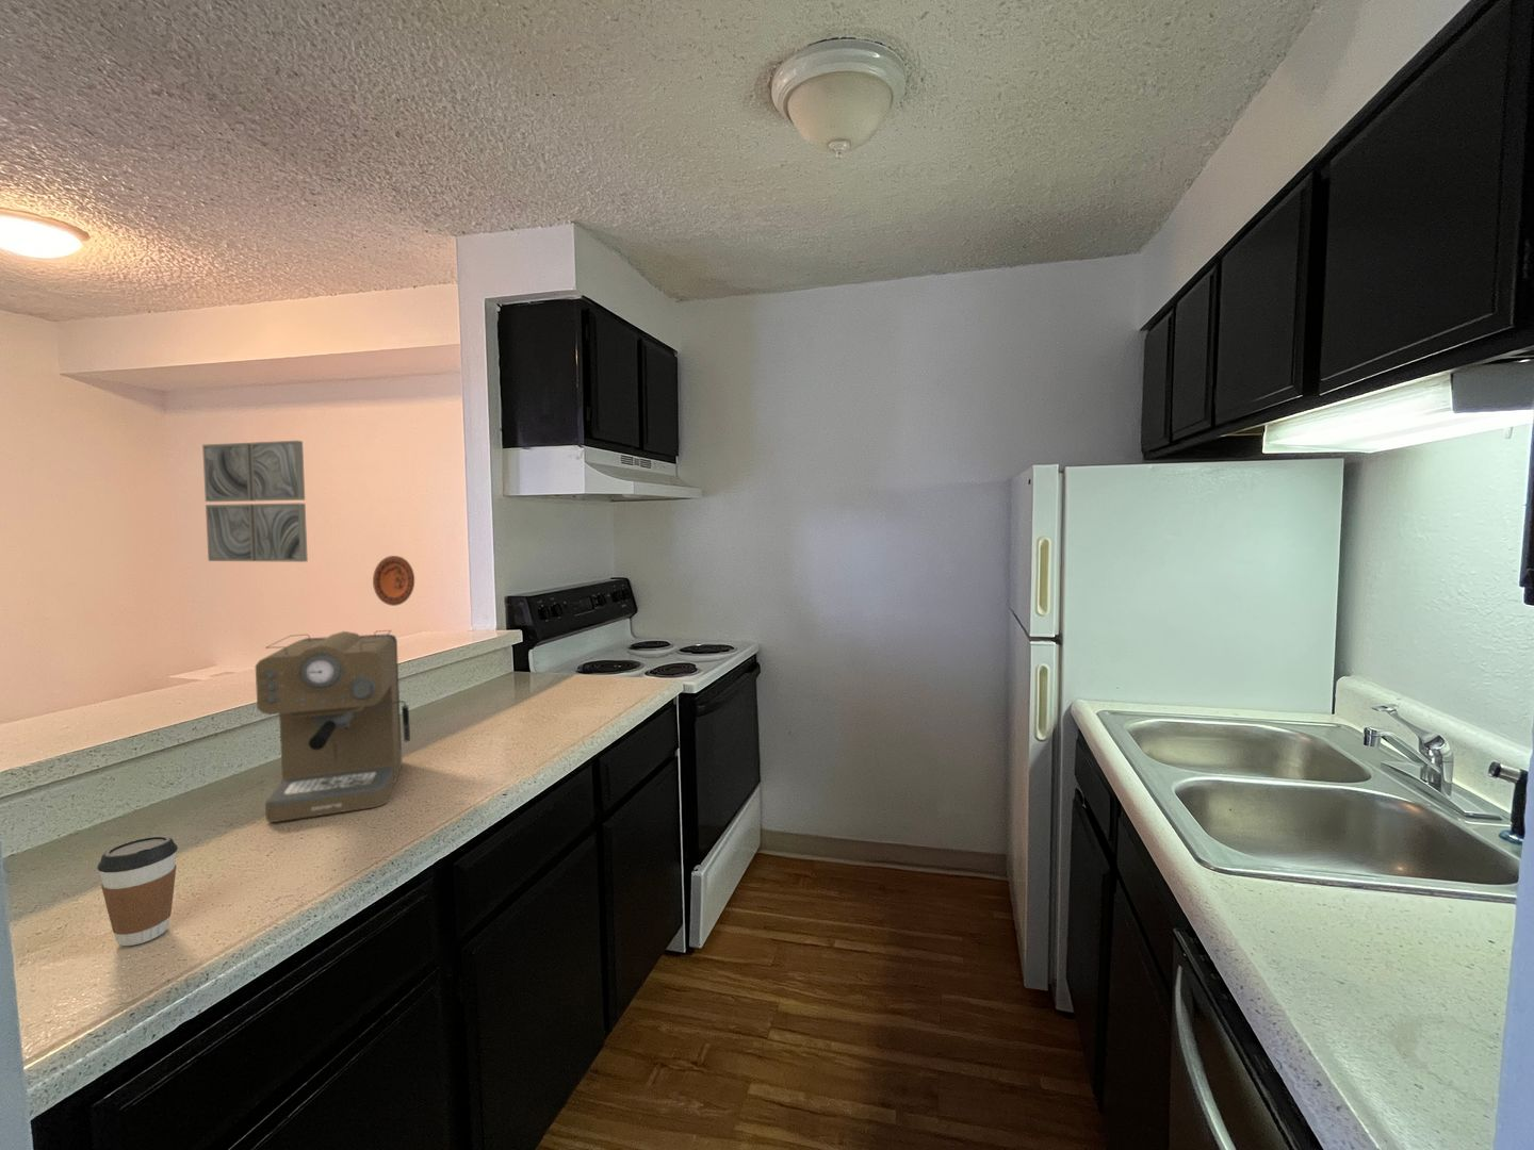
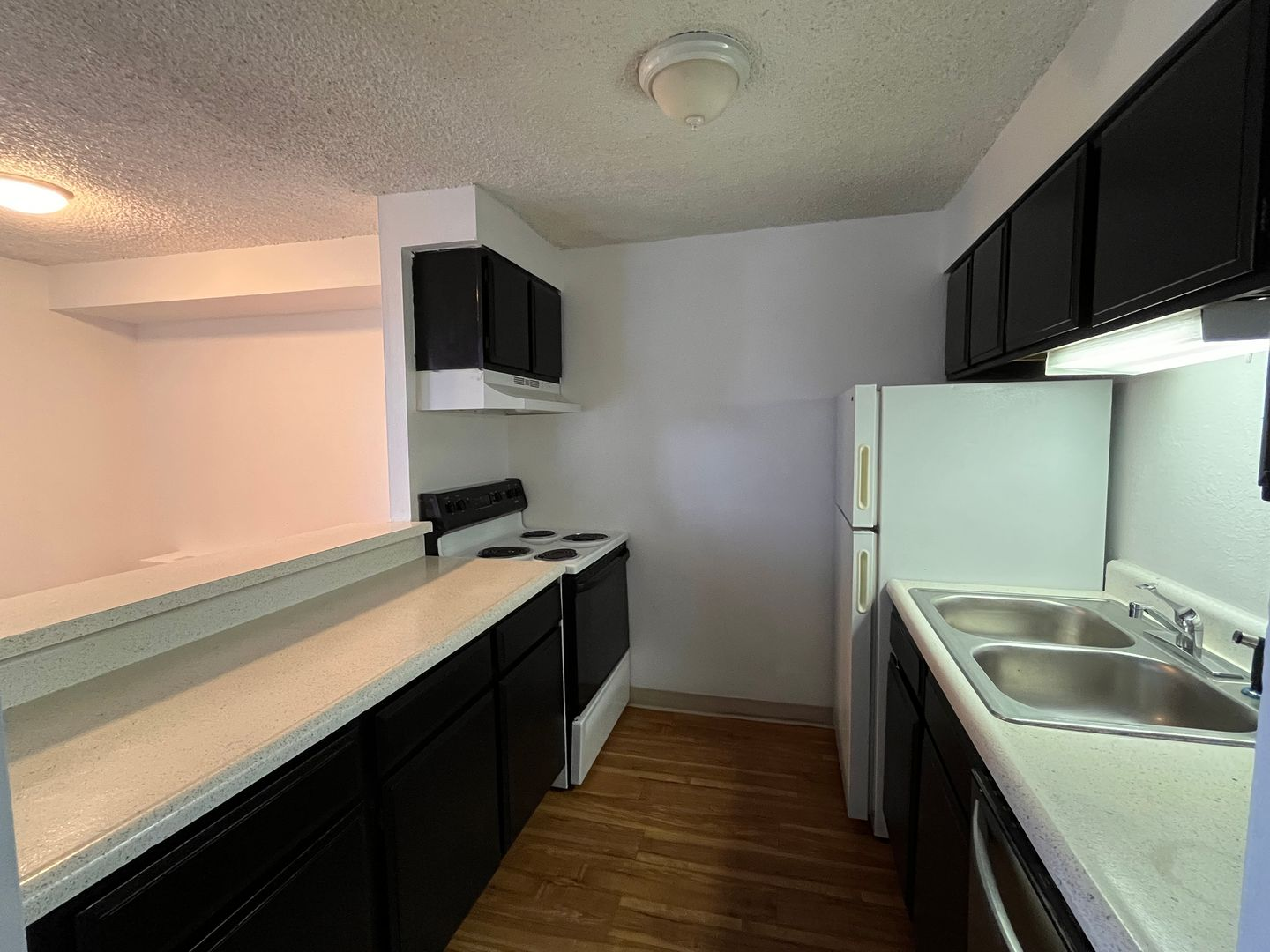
- decorative plate (394, 580)
- coffee cup (140, 890)
- coffee maker (345, 715)
- wall art (254, 500)
